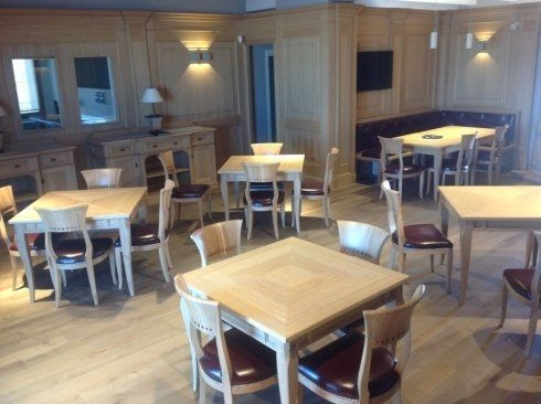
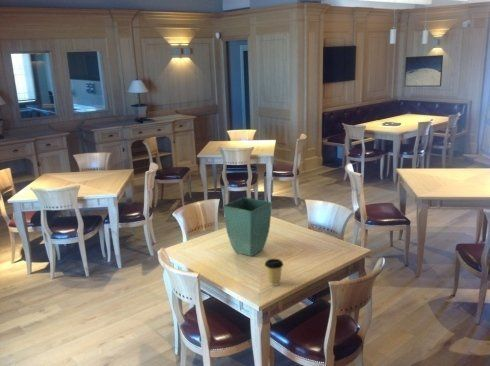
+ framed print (423, 71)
+ coffee cup (274, 272)
+ flower pot (248, 227)
